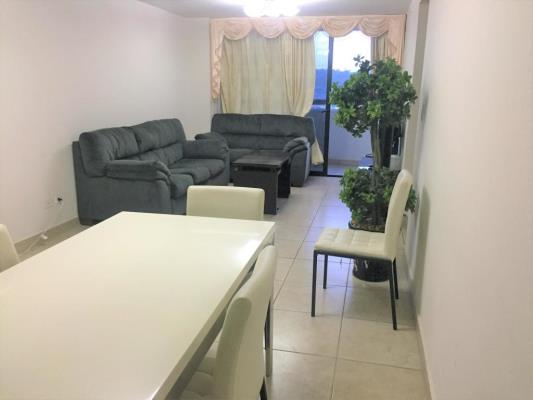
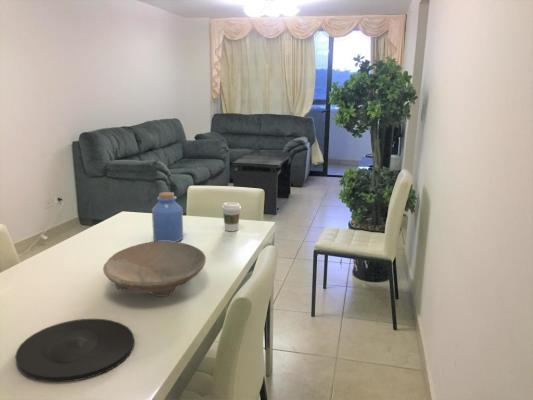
+ coffee cup (231, 216)
+ jar (167, 216)
+ plate (76, 343)
+ bowl (156, 271)
